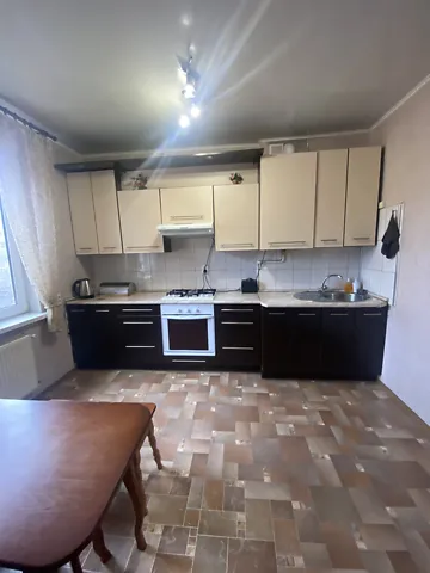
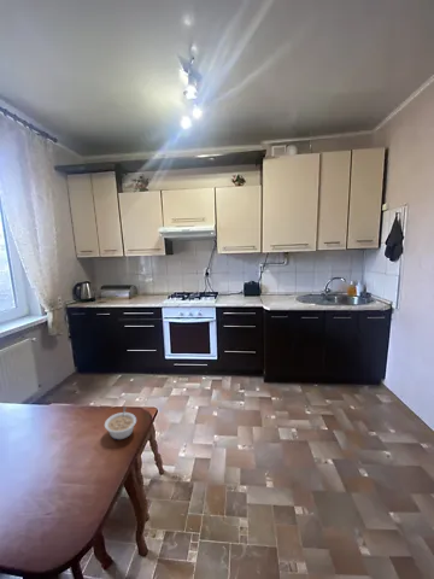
+ legume (121, 425)
